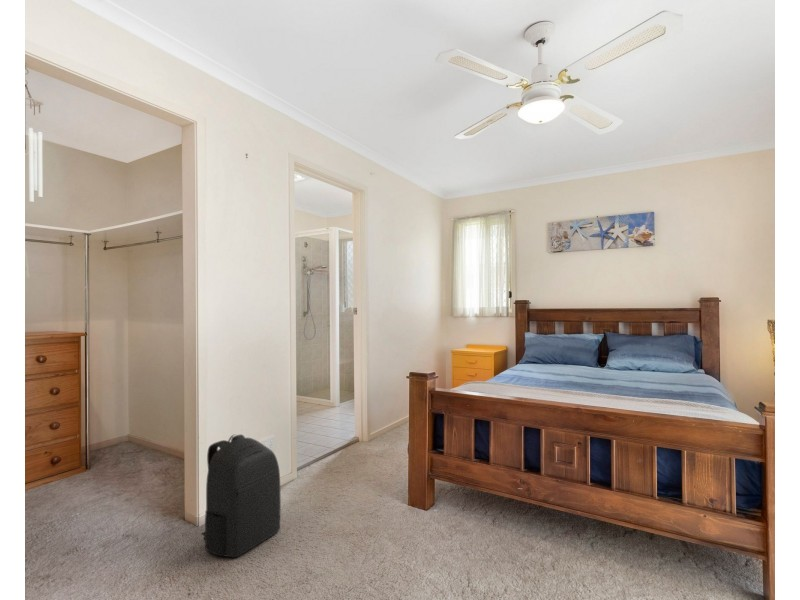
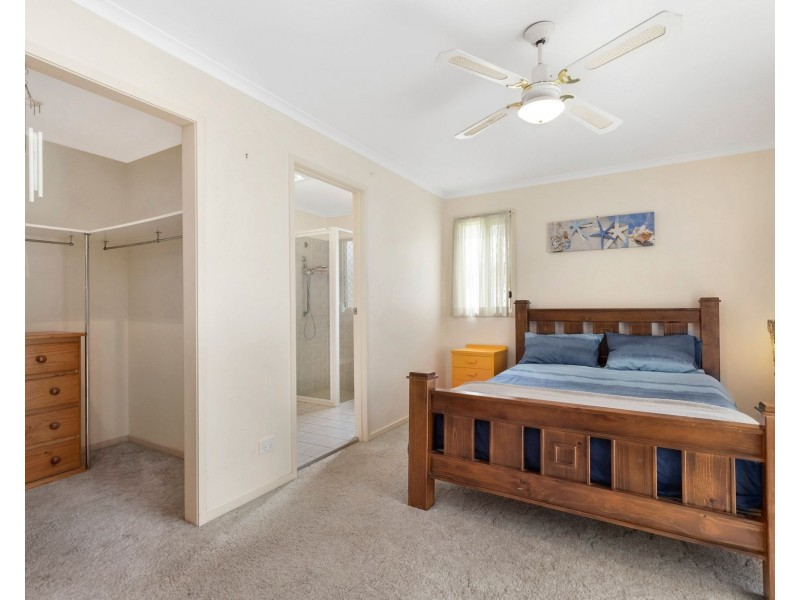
- backpack (238, 485)
